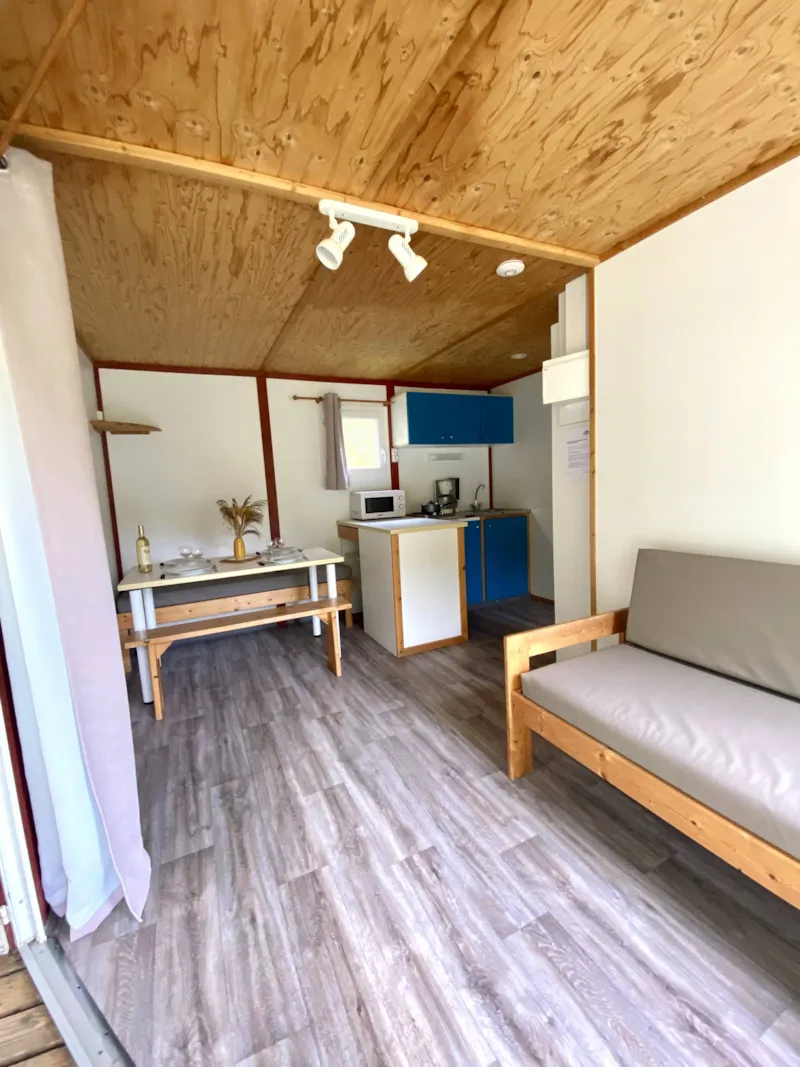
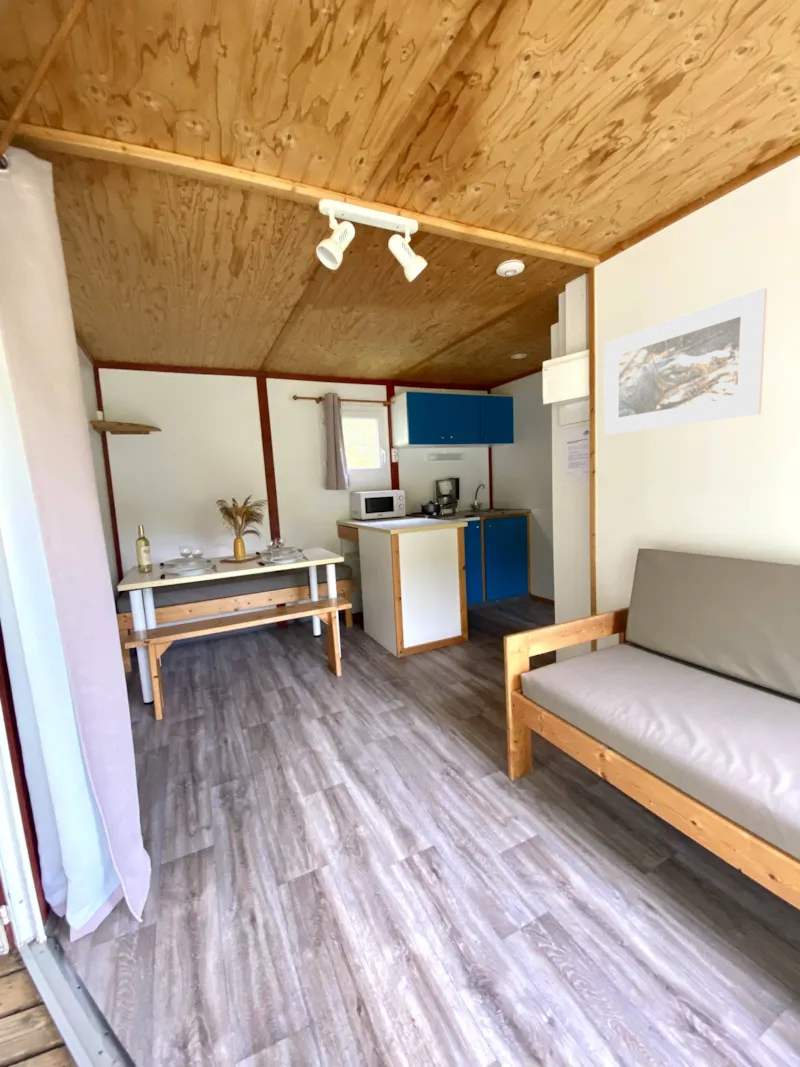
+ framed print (672, 373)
